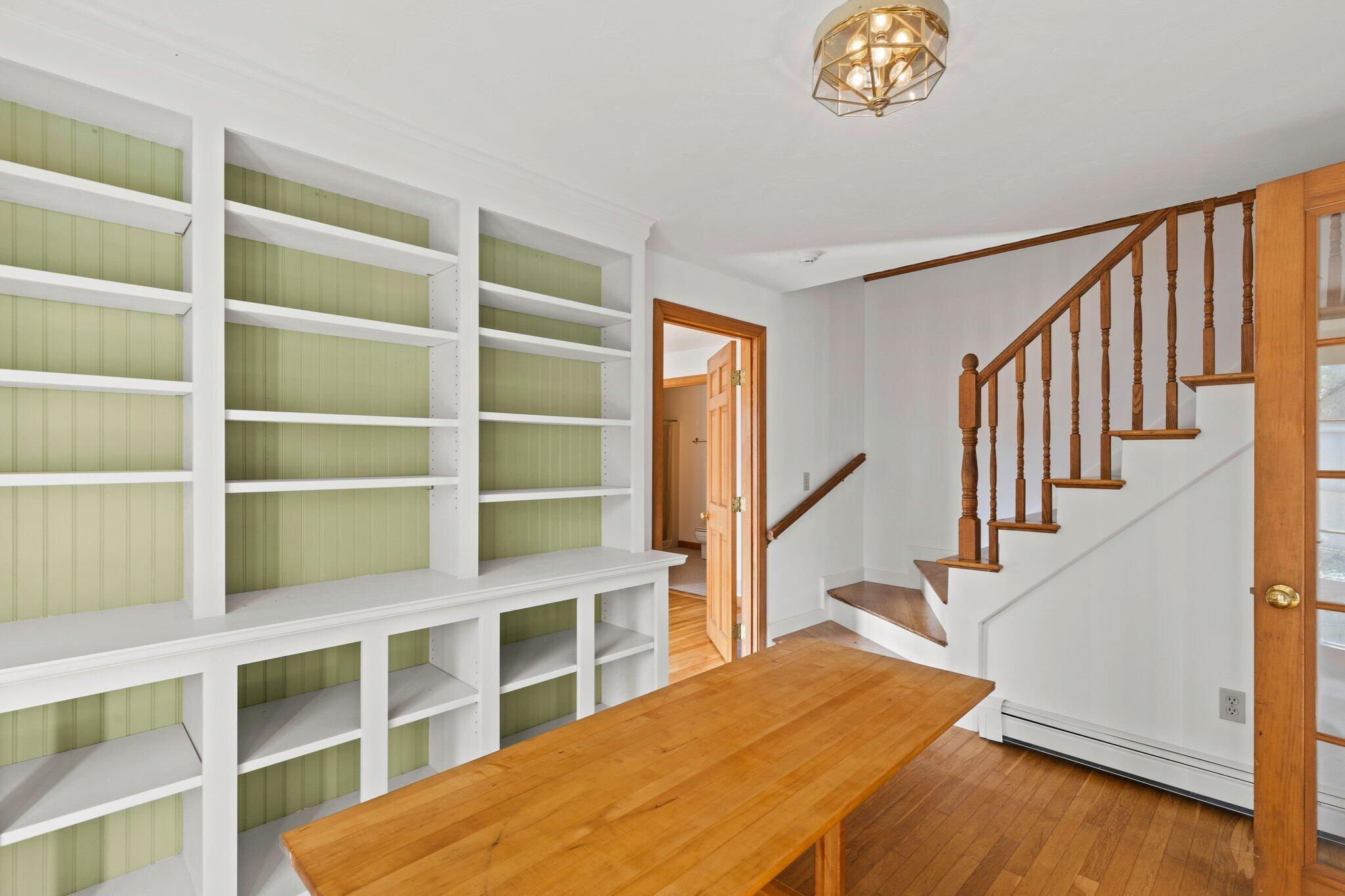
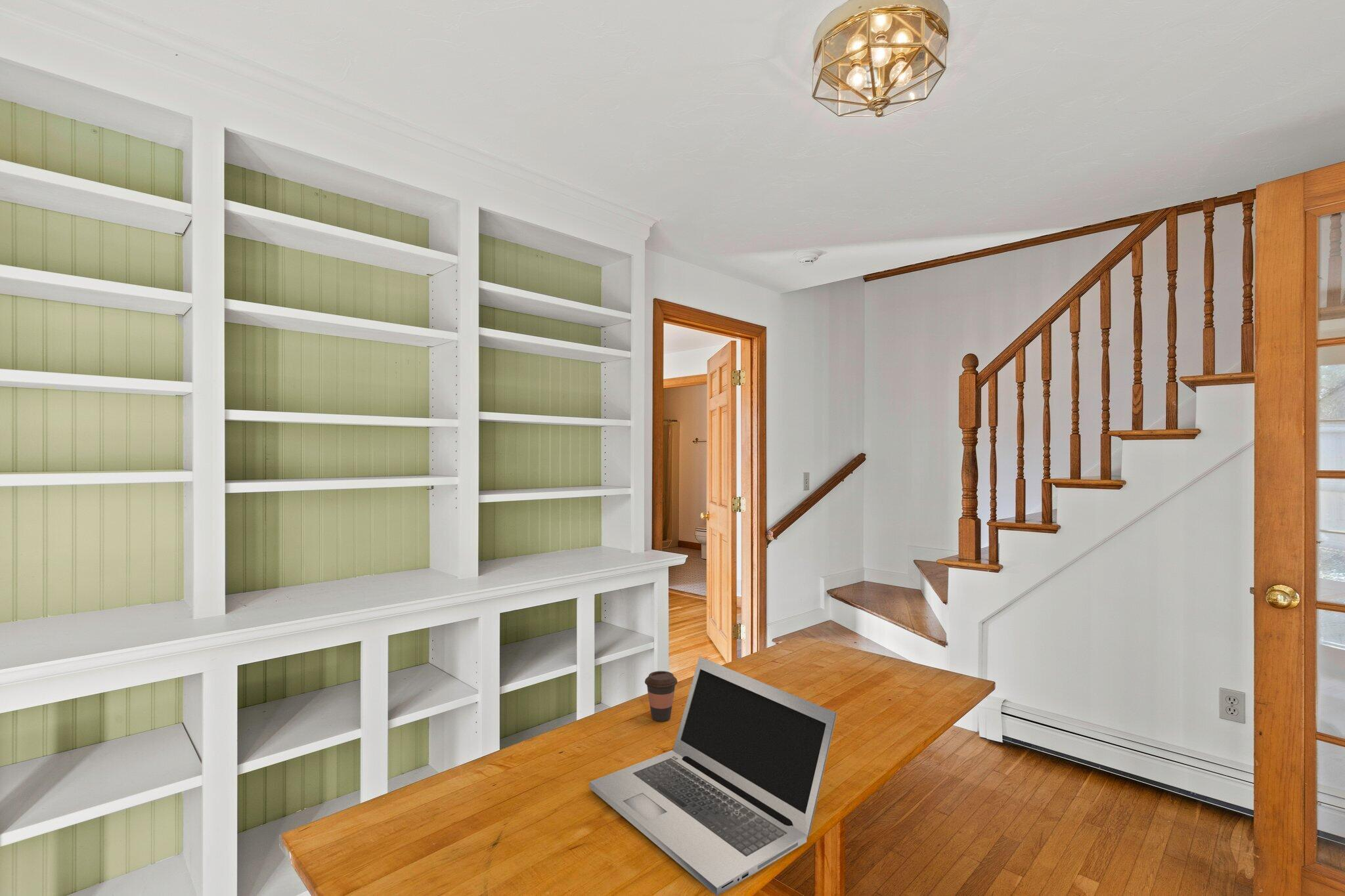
+ laptop (707, 753)
+ coffee cup (661, 696)
